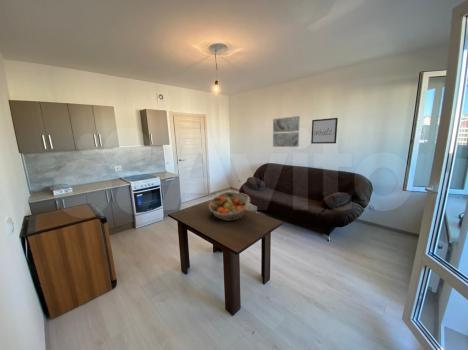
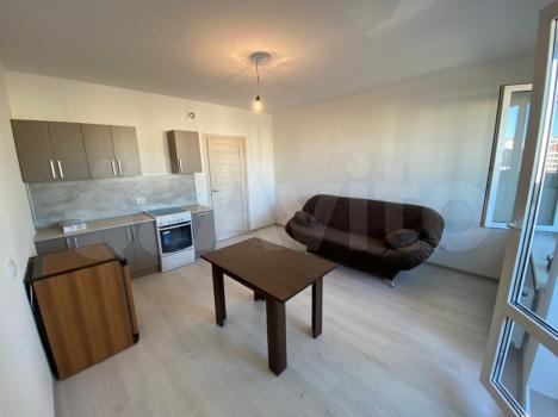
- wall art (285, 131)
- wall art (323, 131)
- fruit basket (229, 205)
